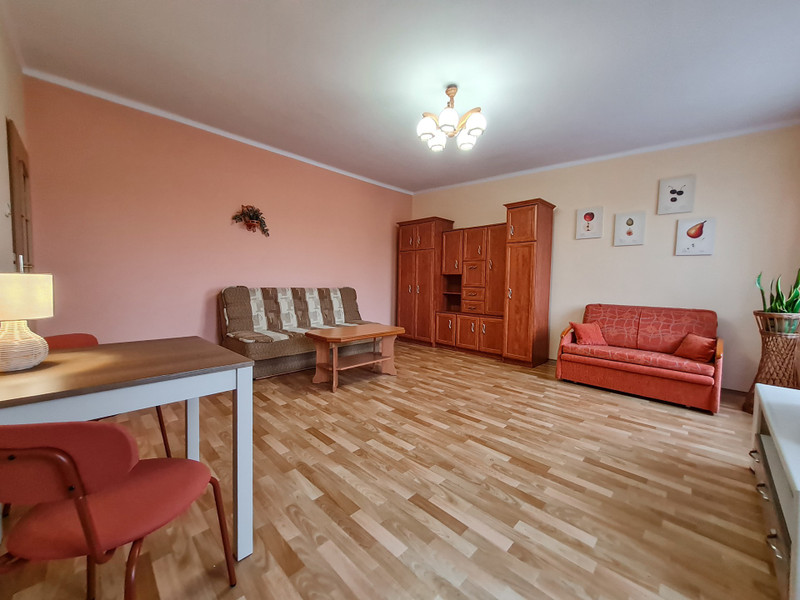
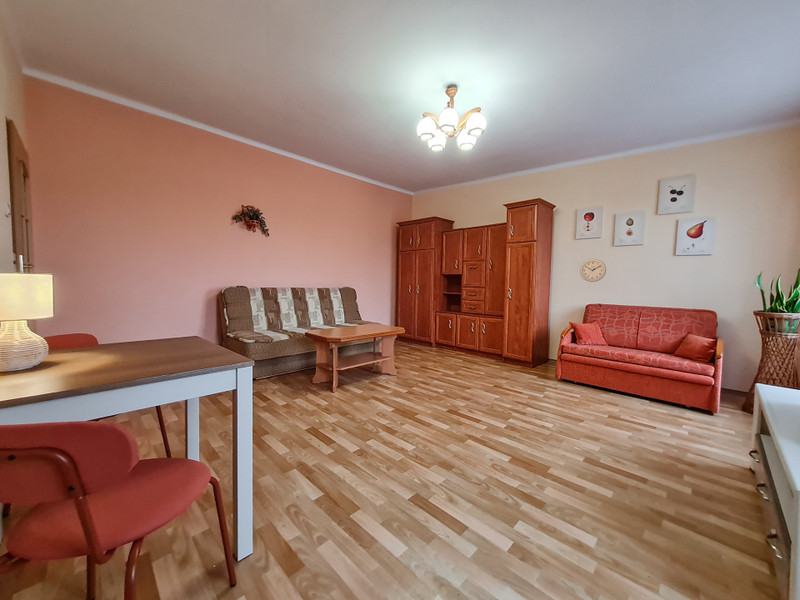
+ wall clock (592, 270)
